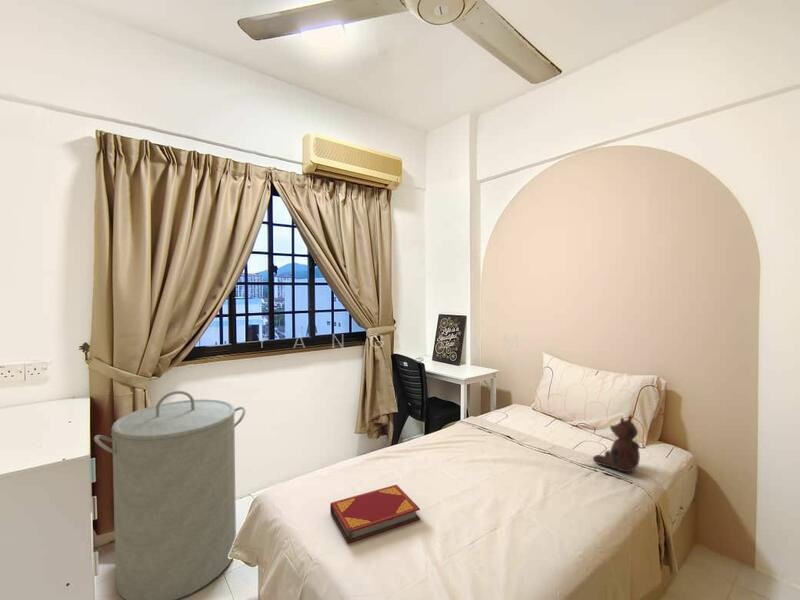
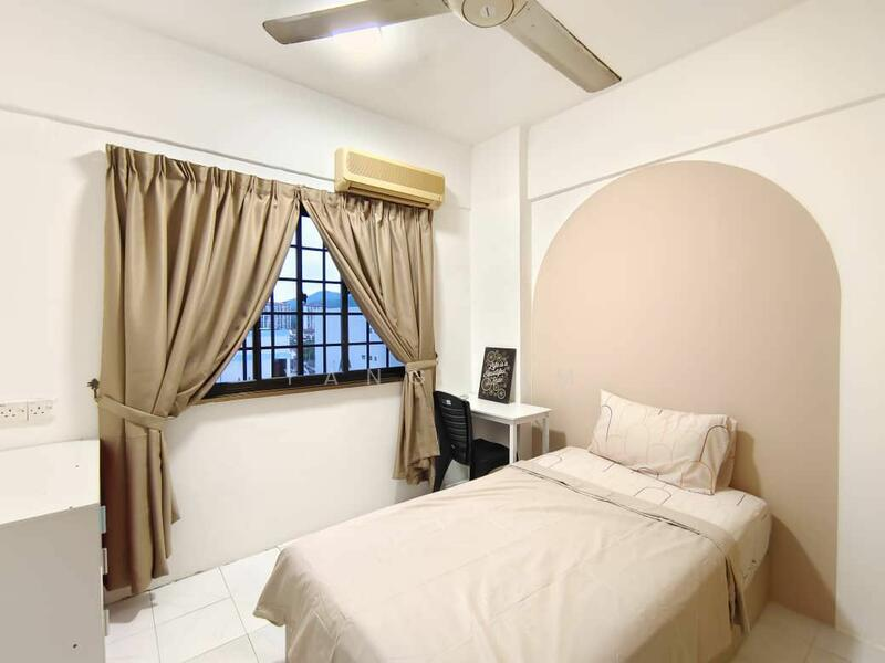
- laundry hamper (179, 477)
- hardback book (374, 510)
- teddy bear (617, 440)
